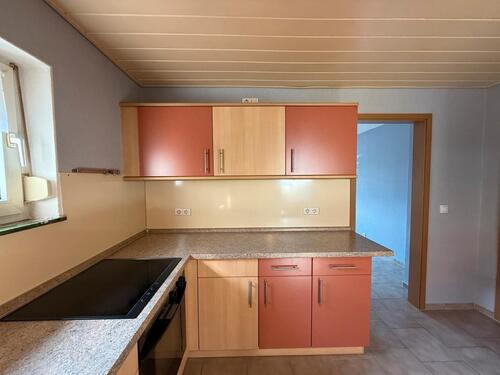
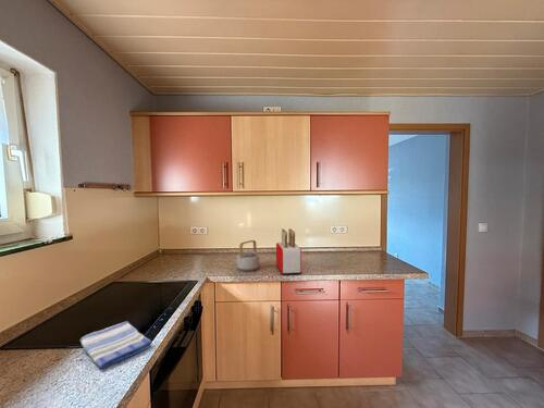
+ dish towel (115, 341)
+ teapot (249, 254)
+ toaster (287, 249)
